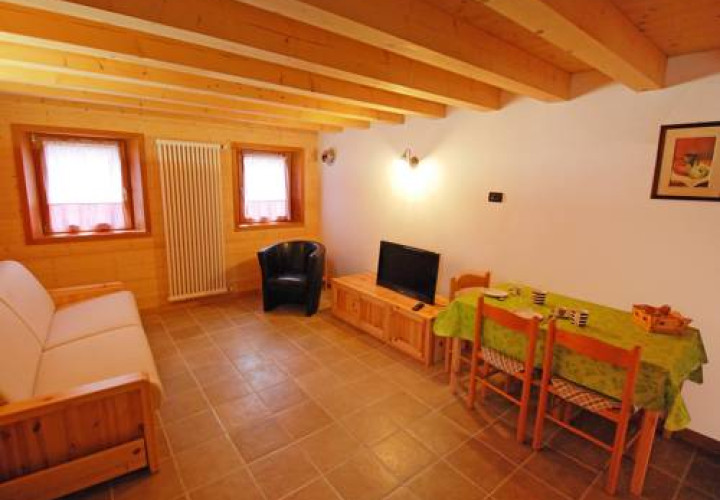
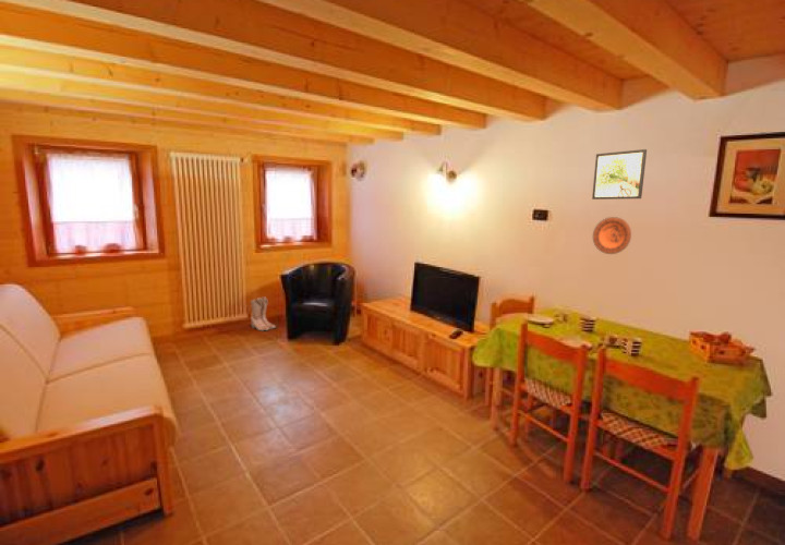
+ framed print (617, 175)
+ decorative plate (612, 235)
+ boots (263, 313)
